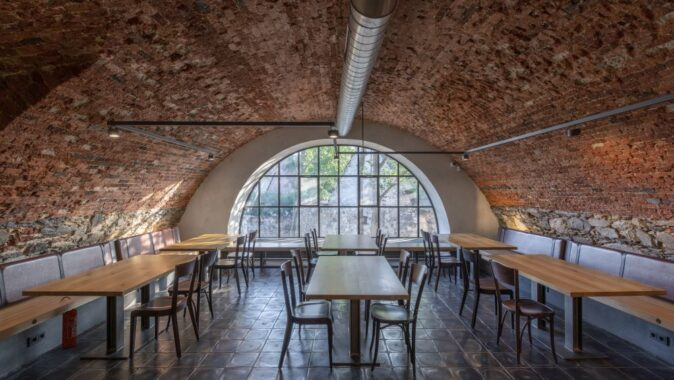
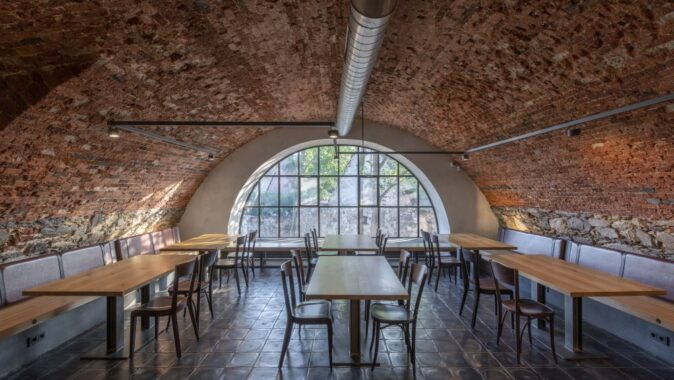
- fire extinguisher (67, 321)
